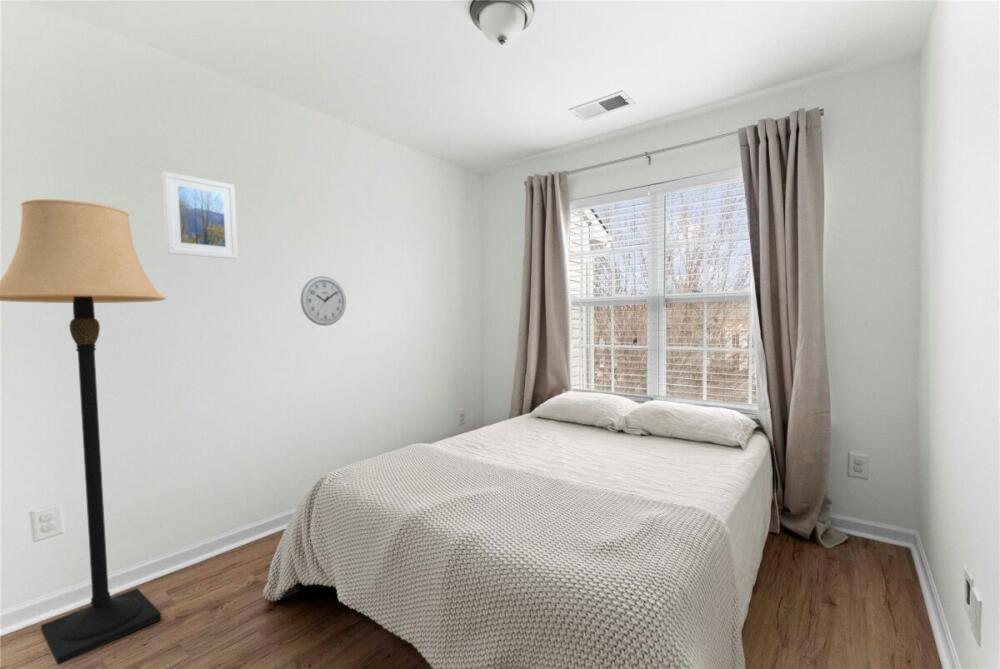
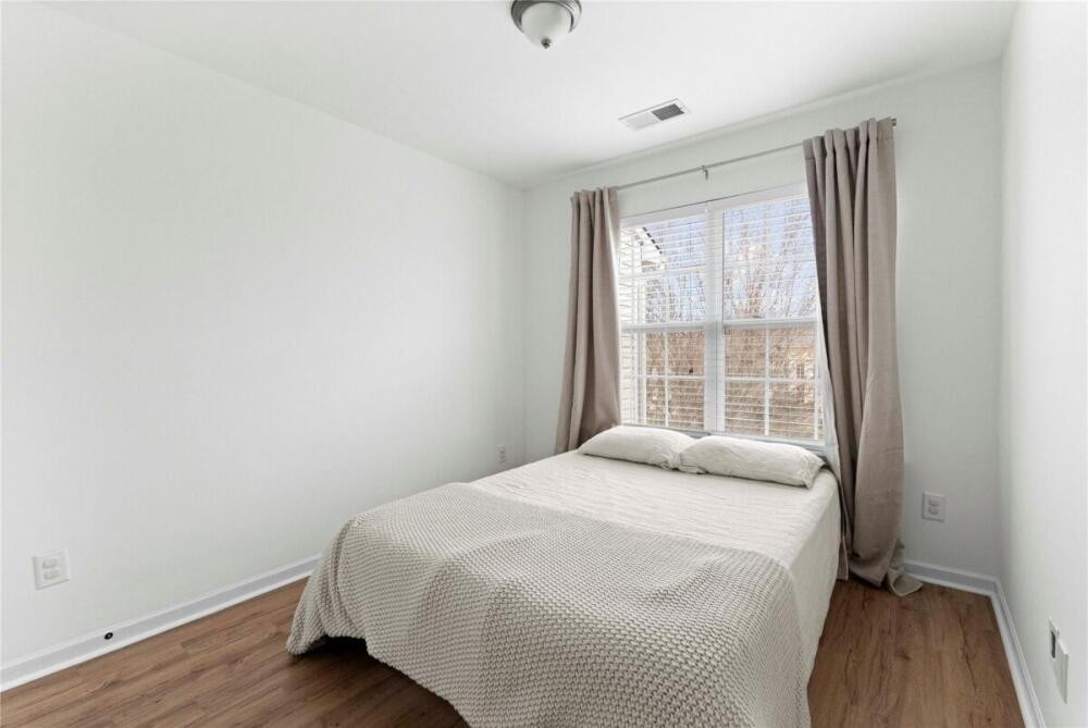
- wall clock (324, 300)
- lamp (90, 420)
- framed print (202, 217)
